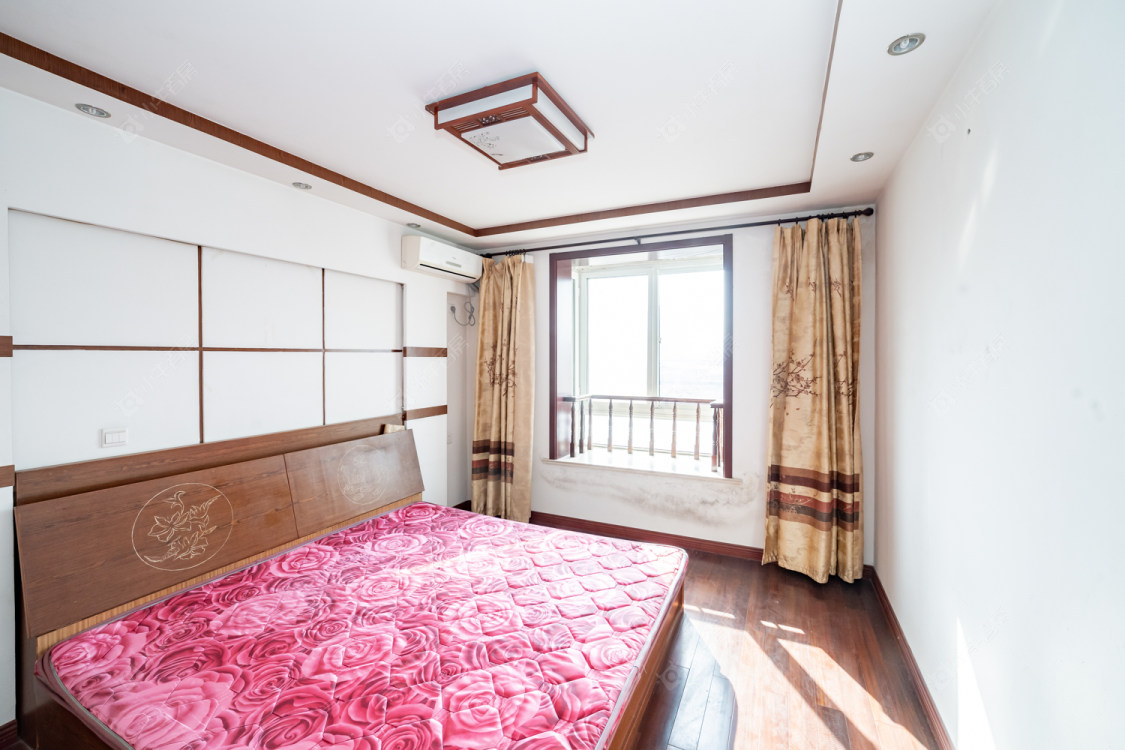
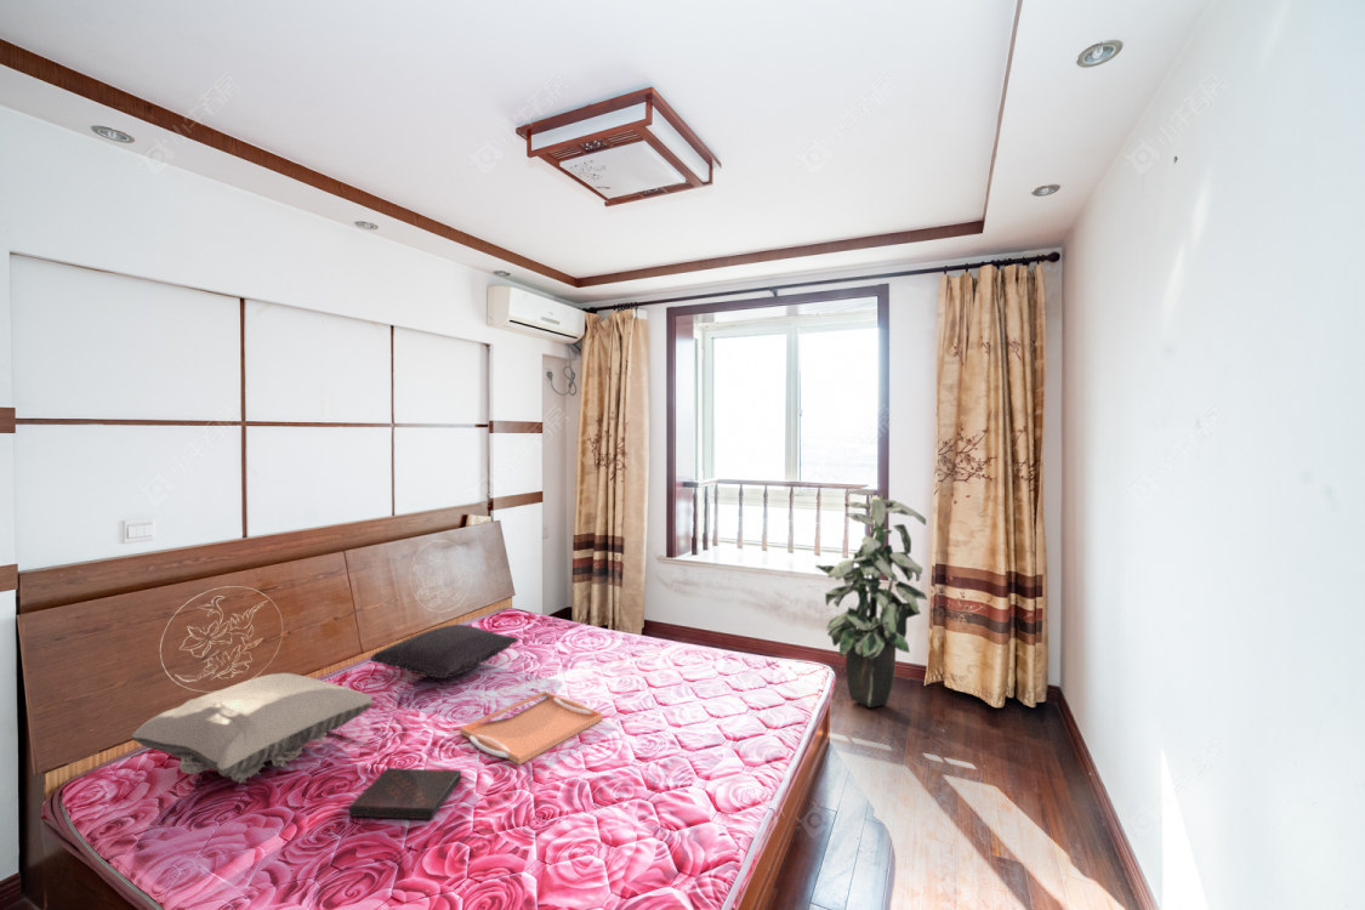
+ book (408, 791)
+ serving tray (533, 723)
+ pillow (260, 720)
+ indoor plant (869, 592)
+ pillow (447, 649)
